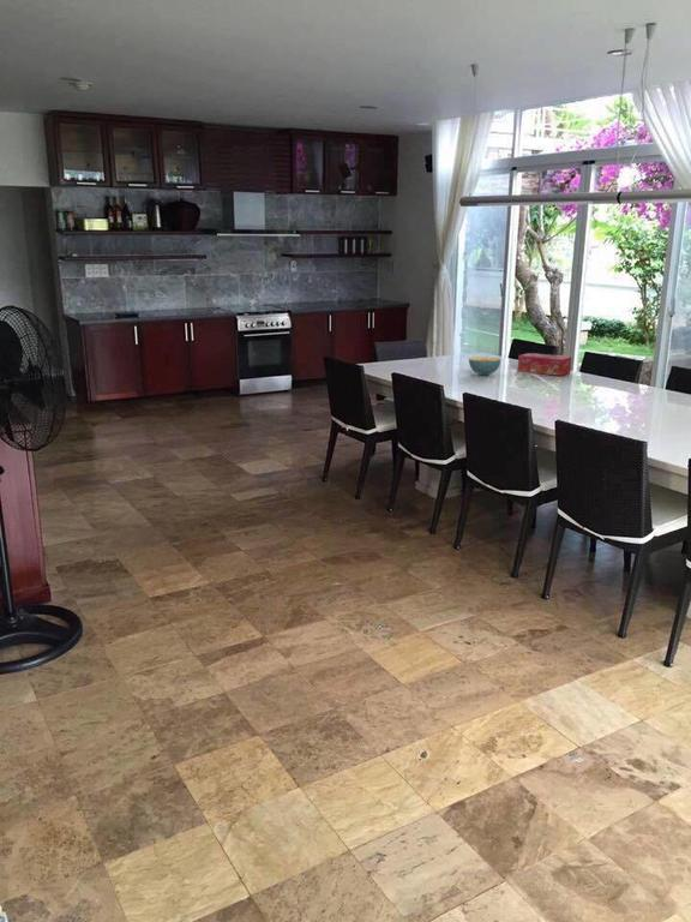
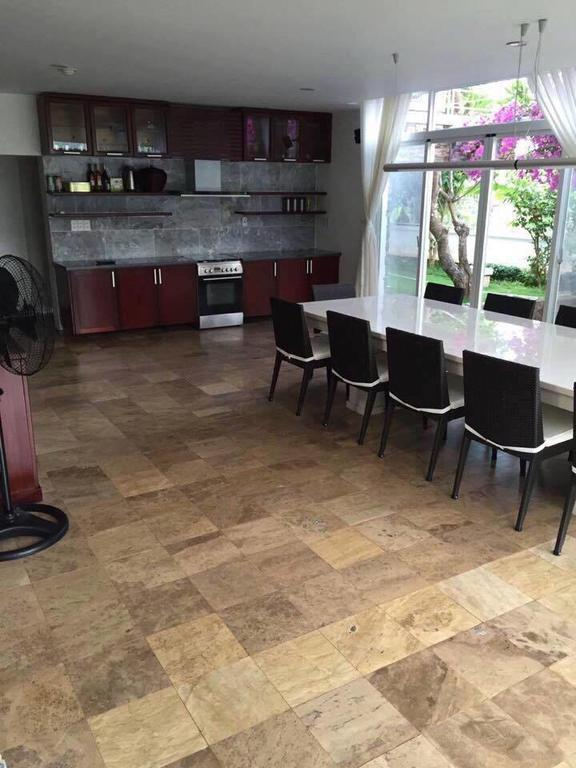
- tissue box (543, 364)
- cereal bowl (483, 366)
